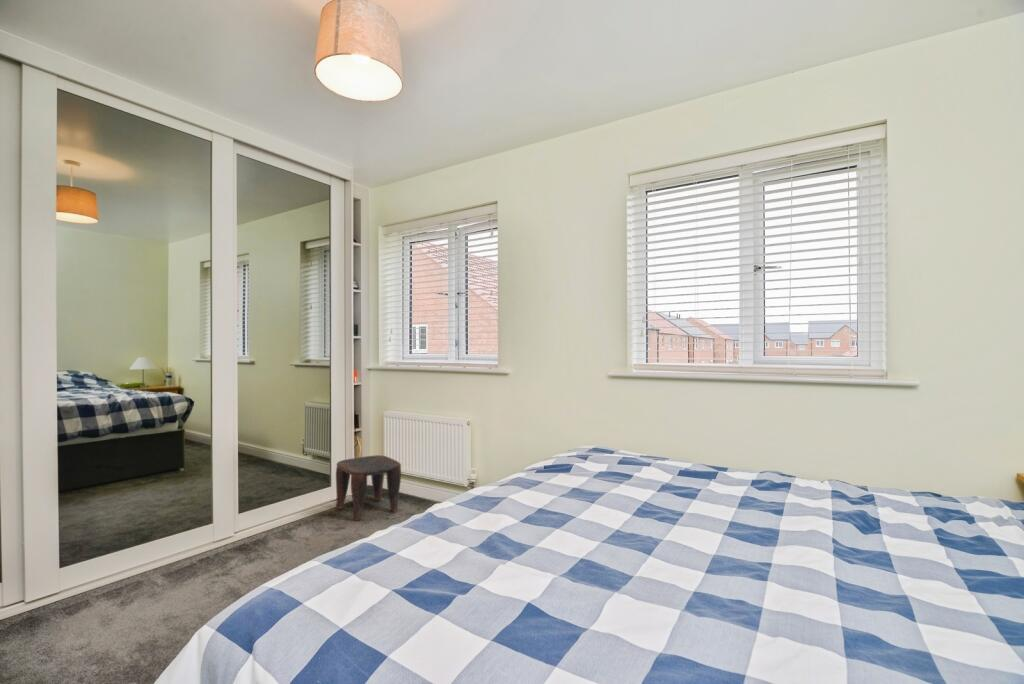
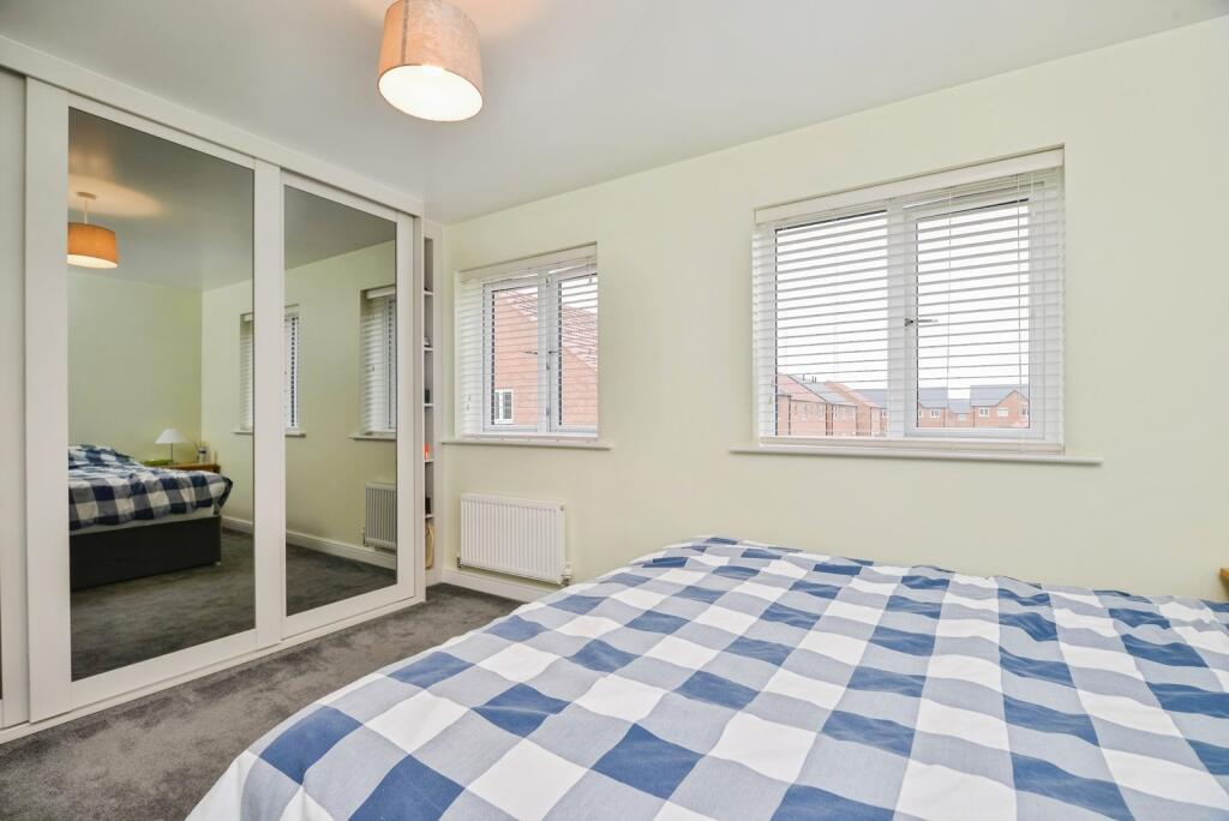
- stool (366, 485)
